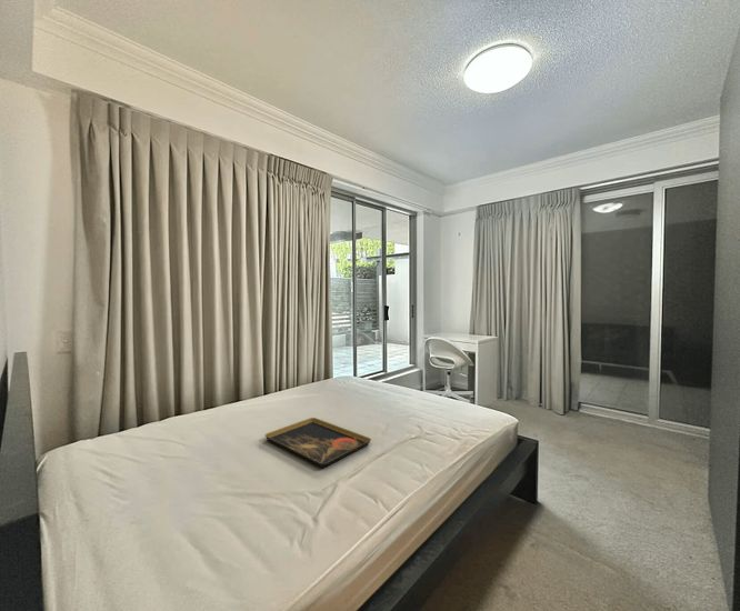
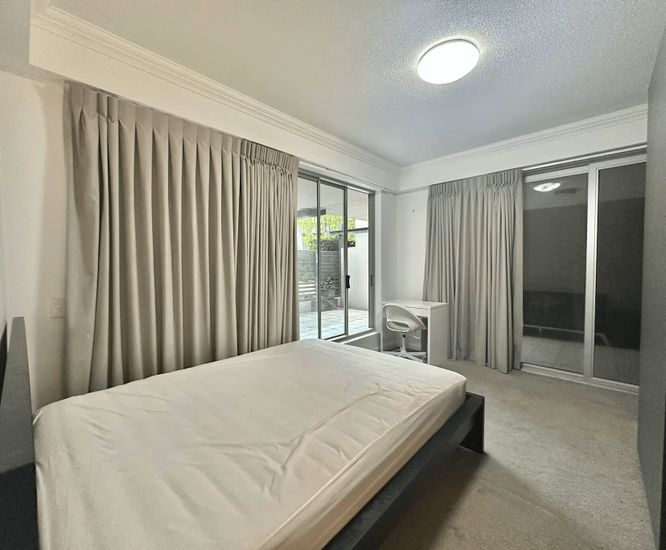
- decorative tray (317, 439)
